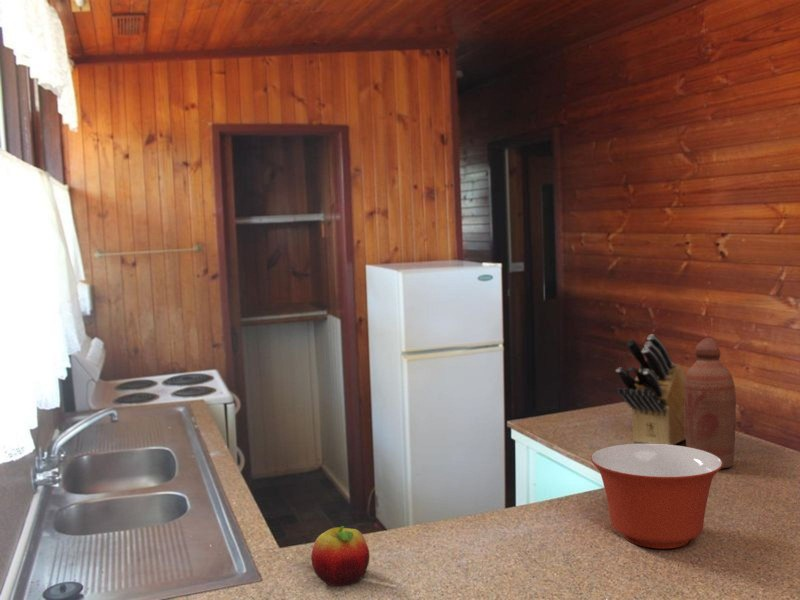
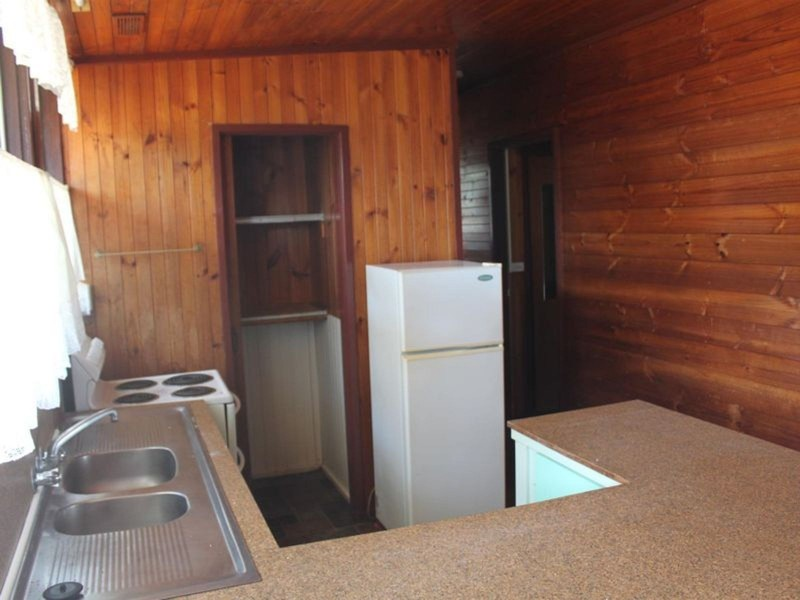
- fruit (340, 553)
- knife block (663, 385)
- bottle (709, 401)
- mixing bowl (655, 497)
